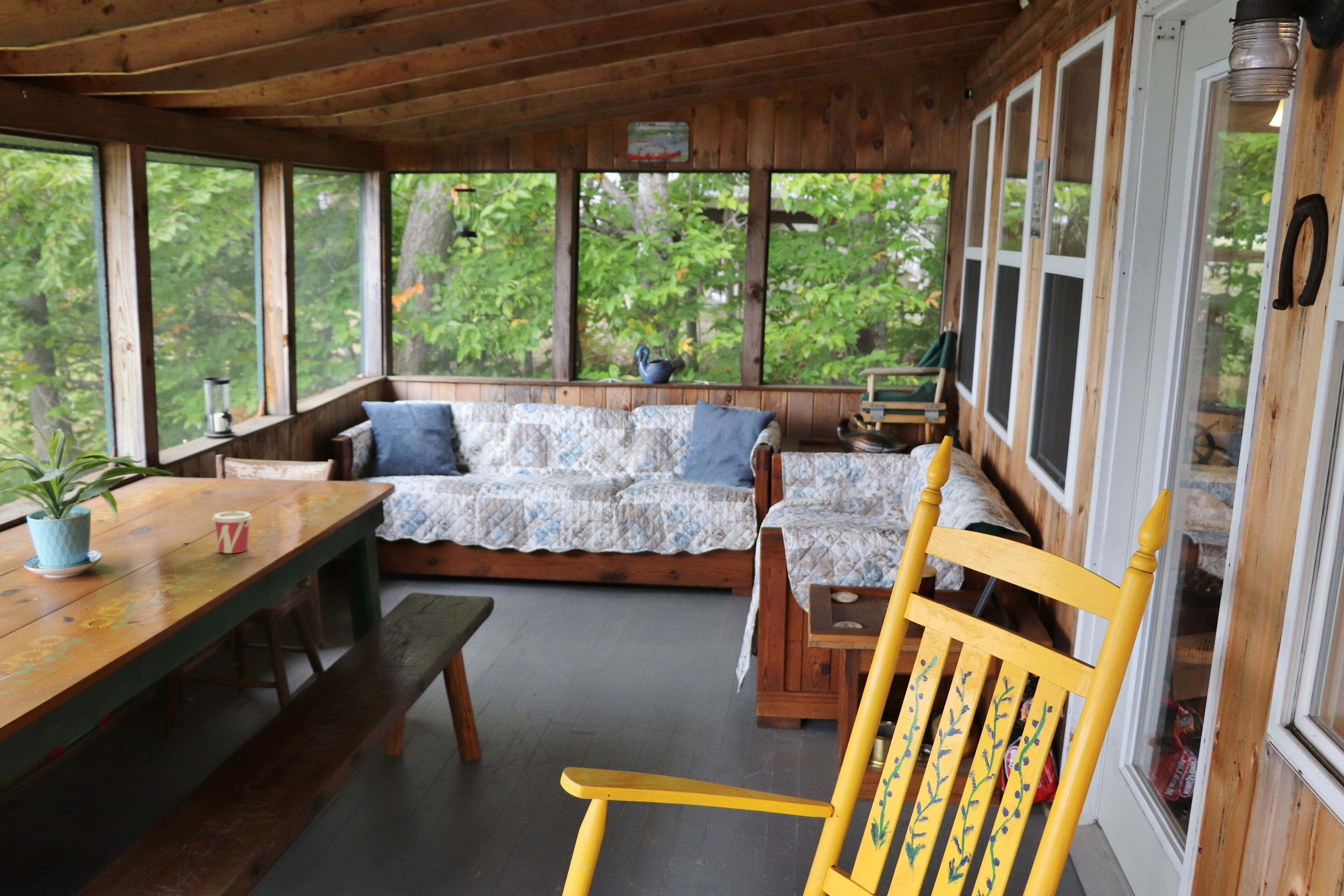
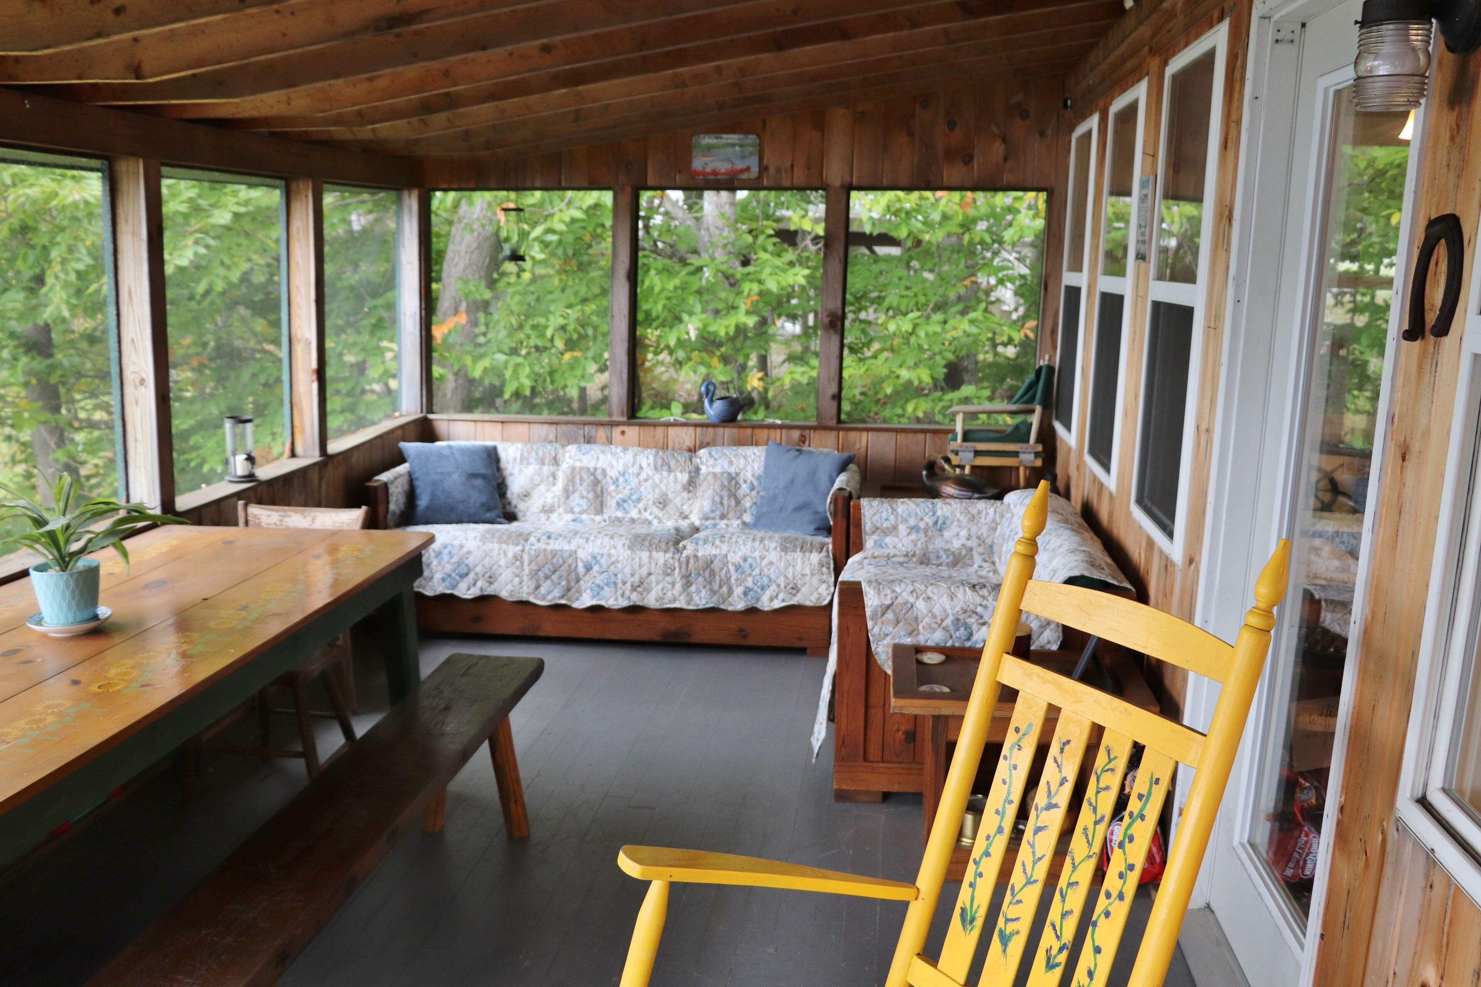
- cup (232, 532)
